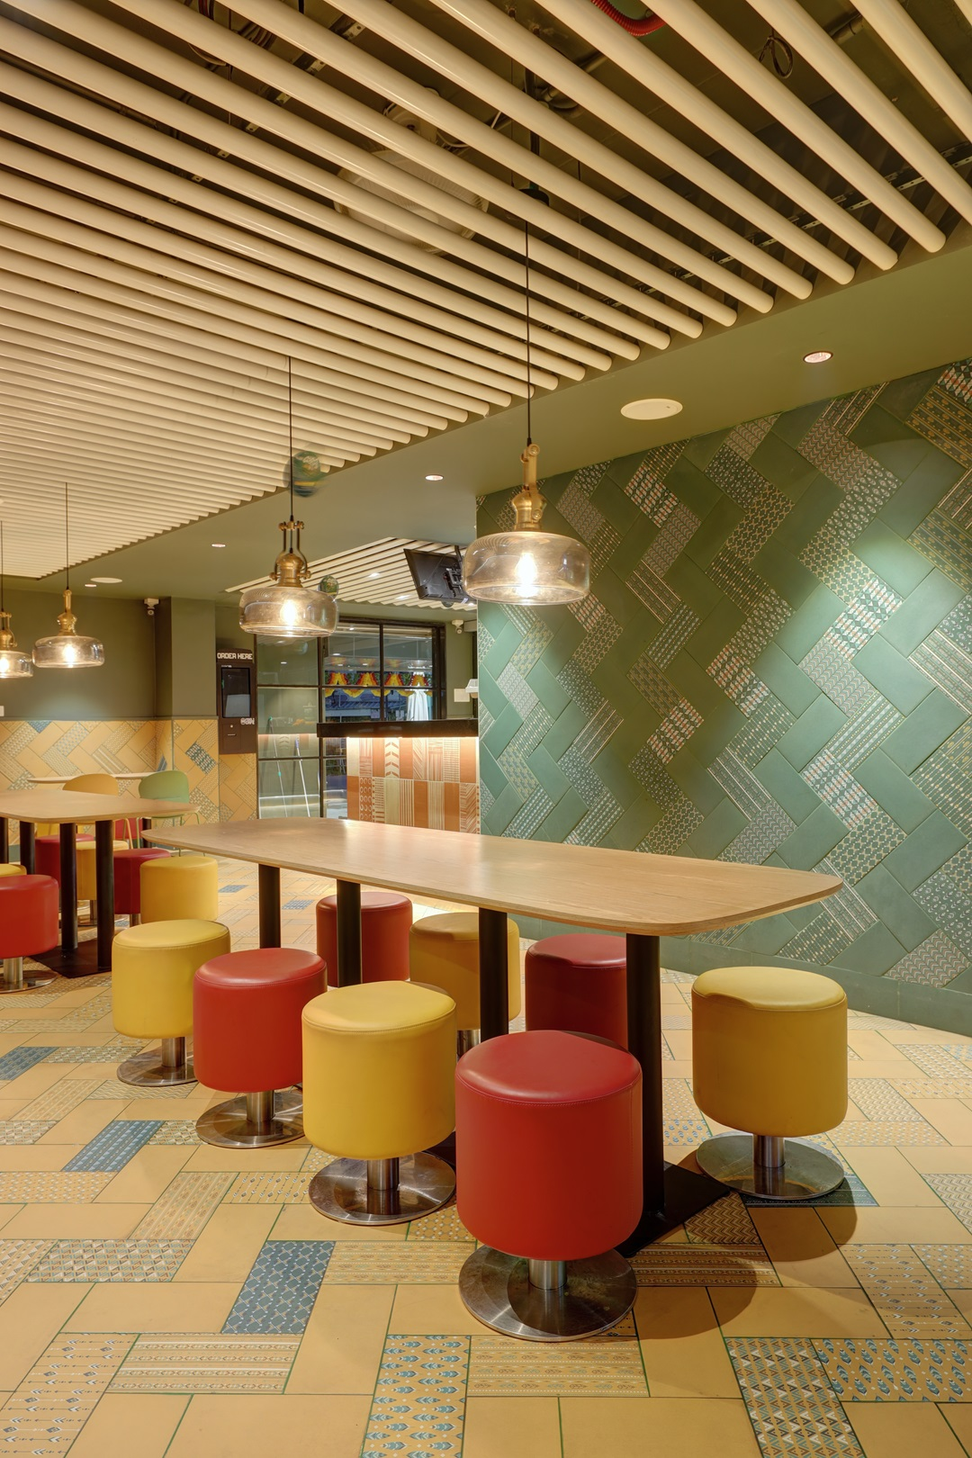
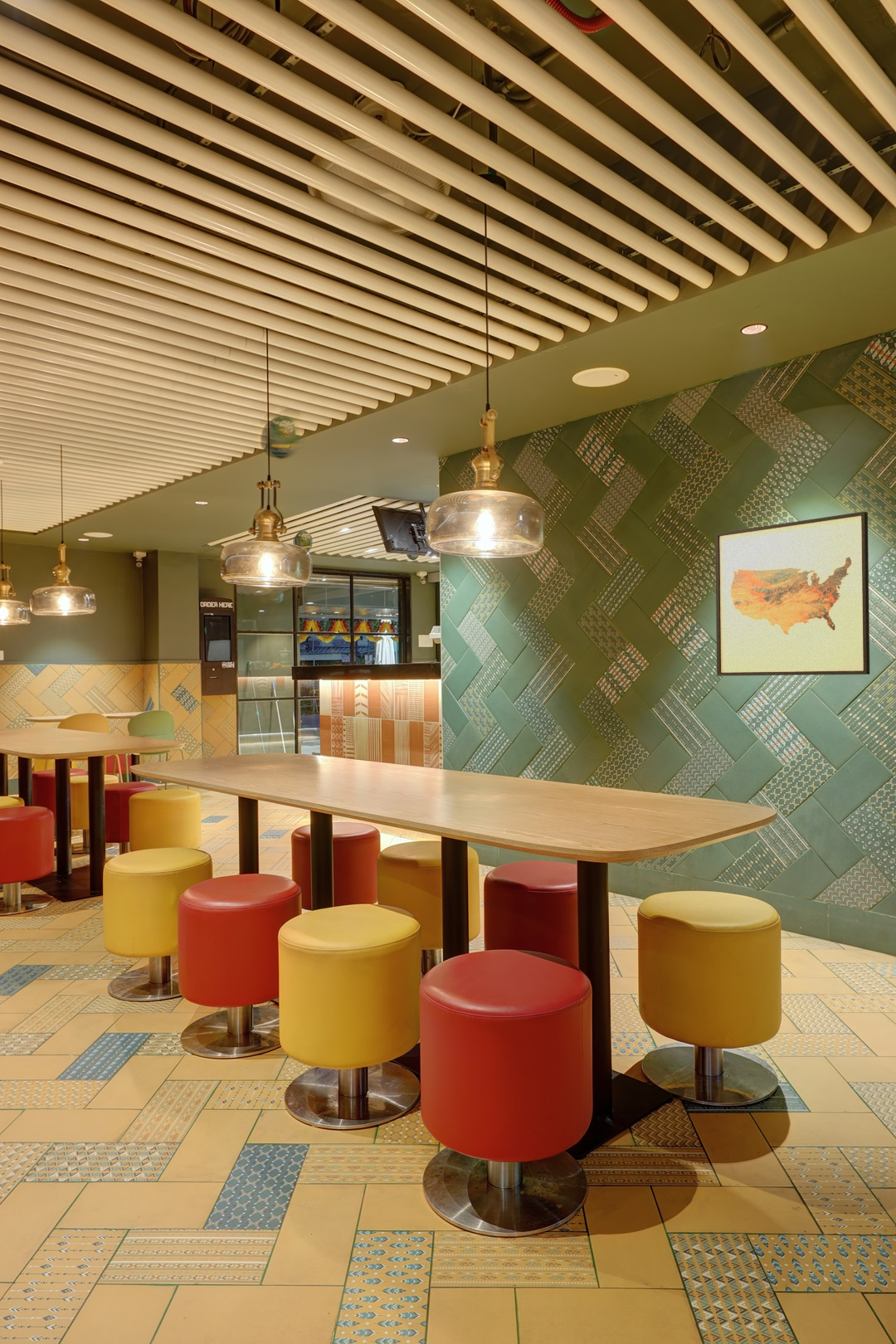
+ wall art (787, 599)
